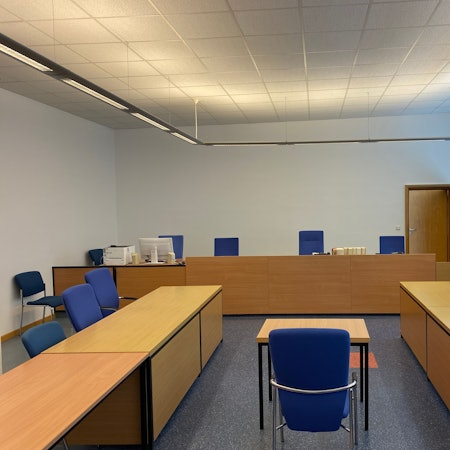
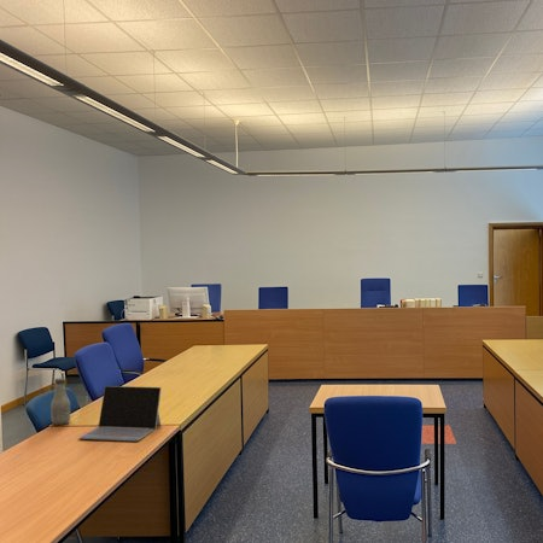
+ laptop (121, 411)
+ bottle (60, 401)
